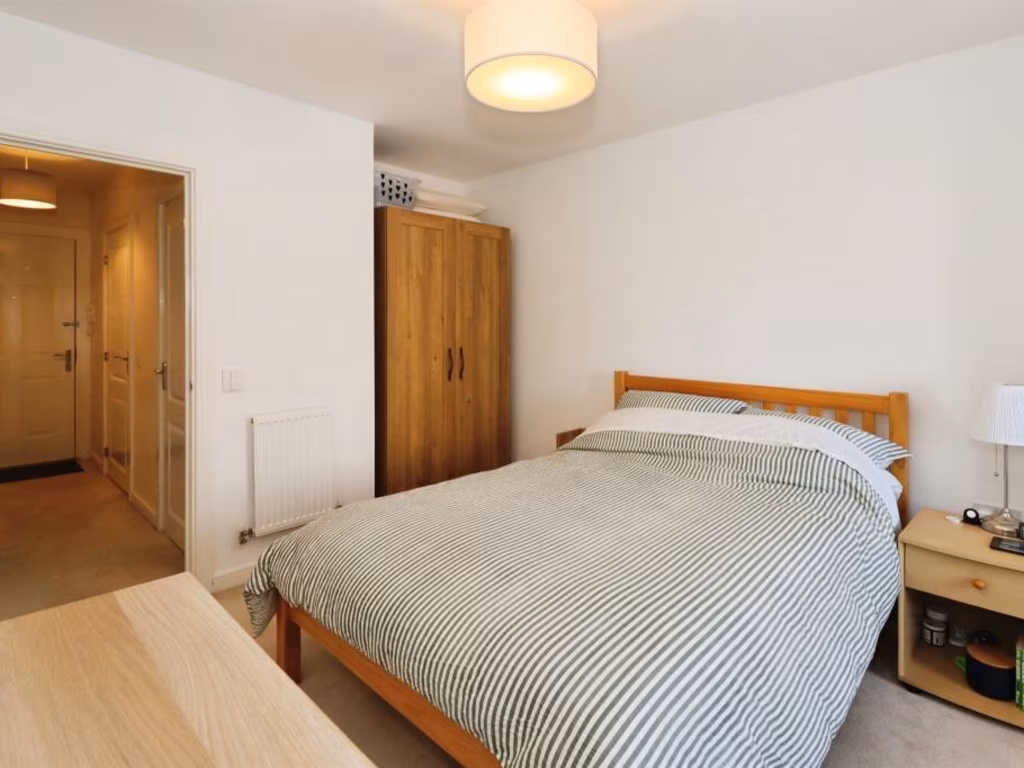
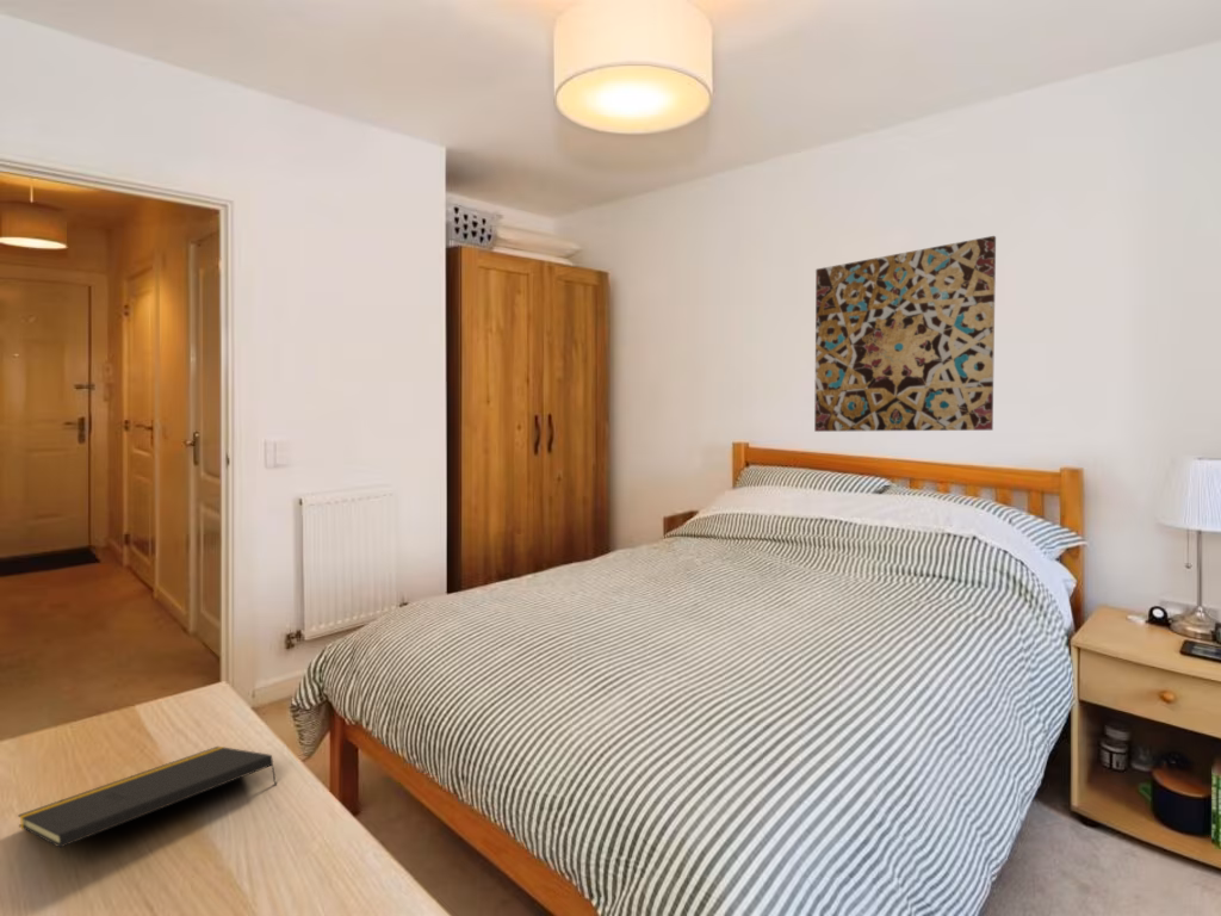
+ wall art (897, 342)
+ notepad (151, 788)
